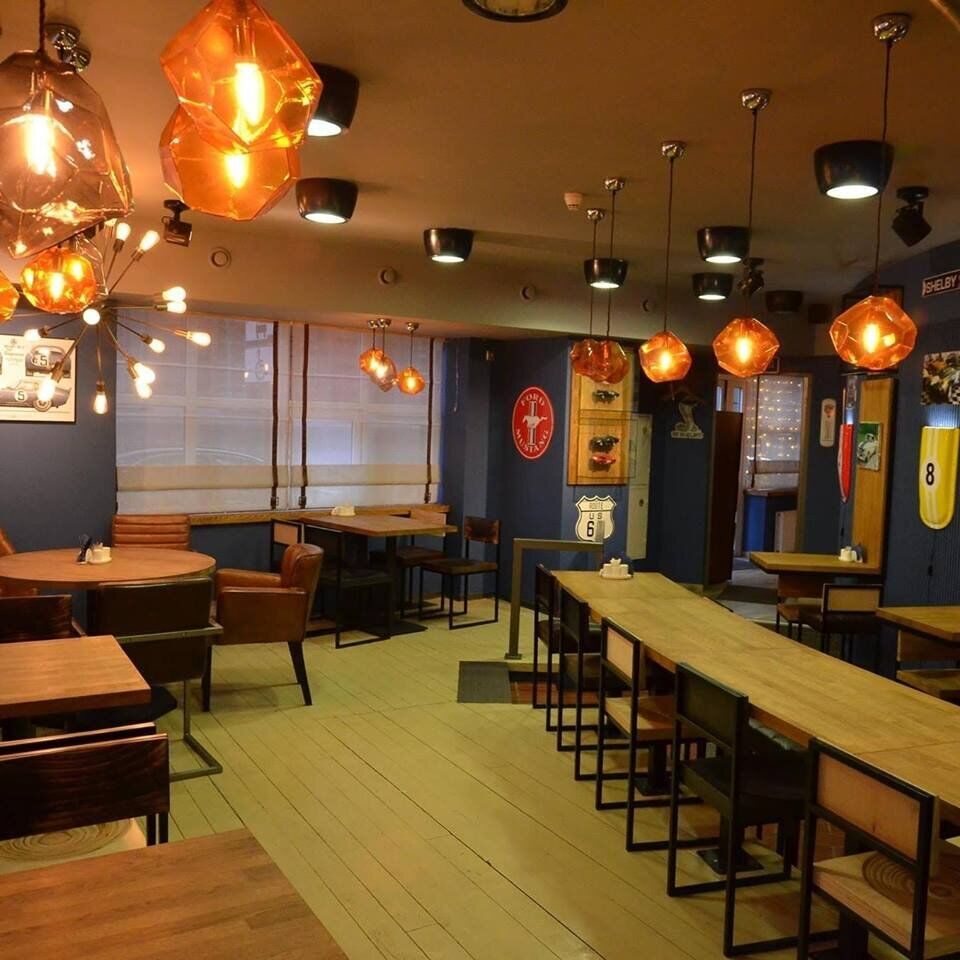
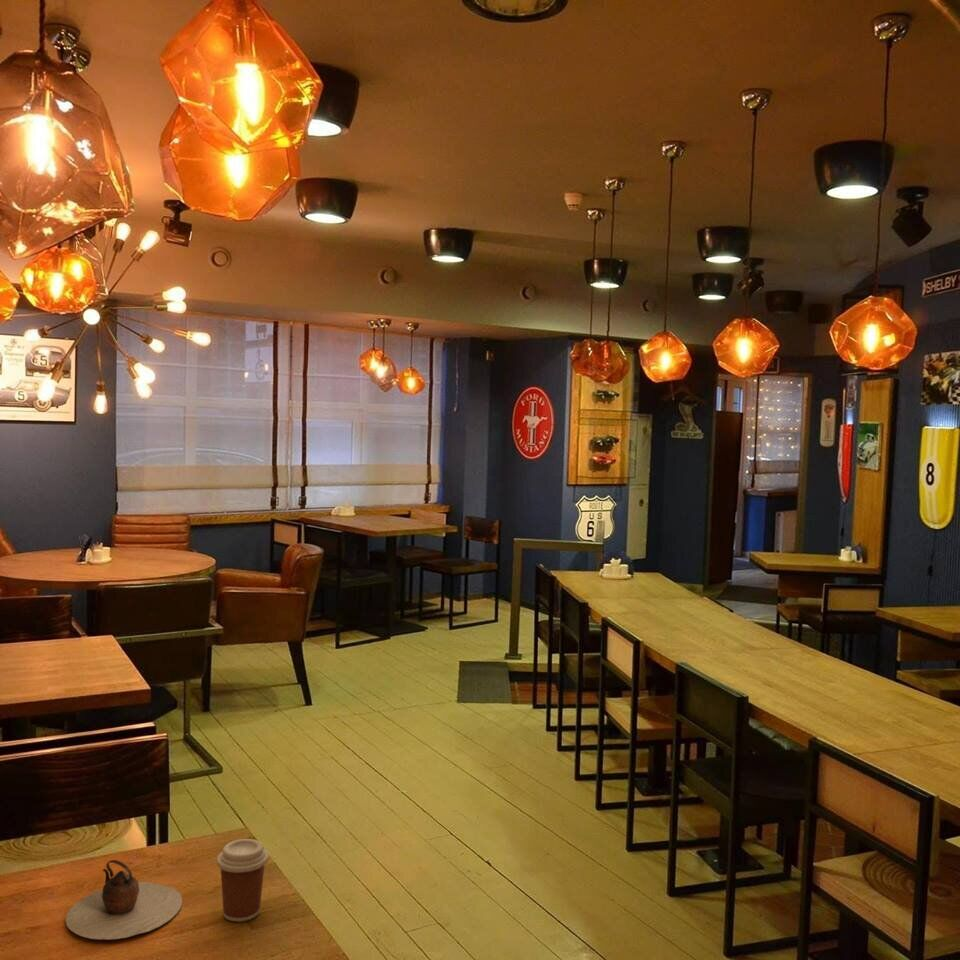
+ coffee cup (242, 879)
+ teapot (125, 885)
